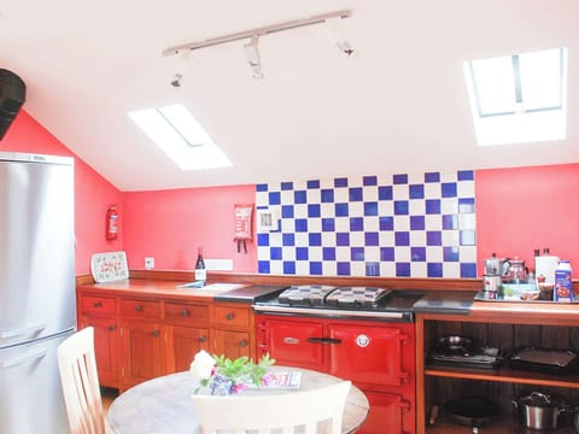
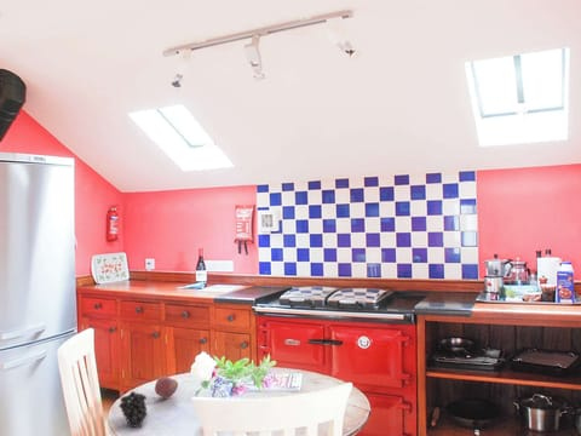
+ apple (166, 386)
+ fruit (132, 407)
